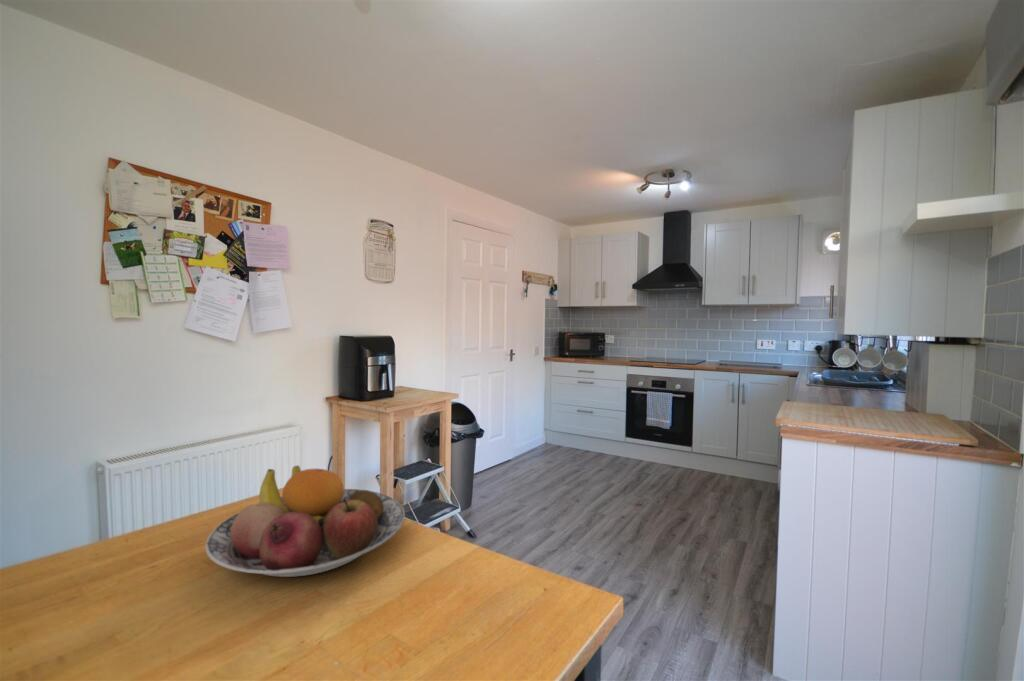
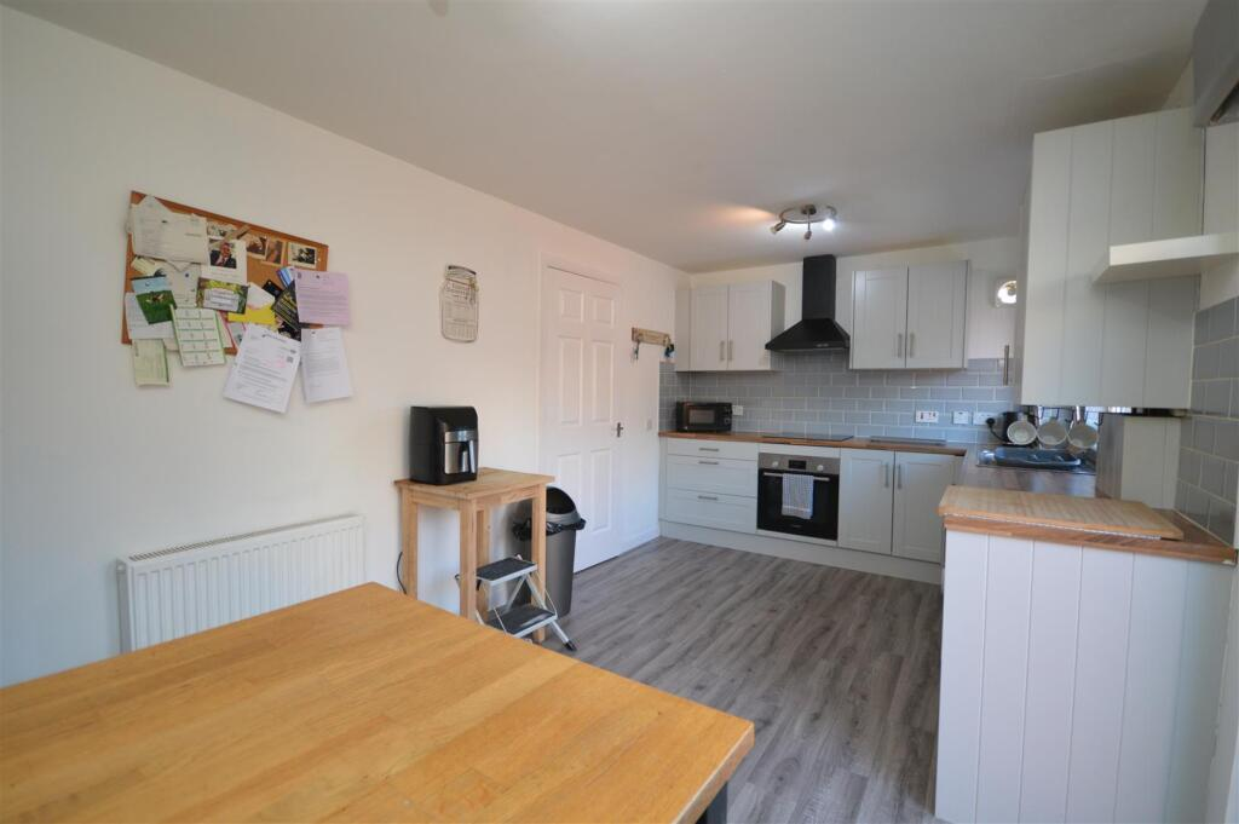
- fruit bowl (313, 514)
